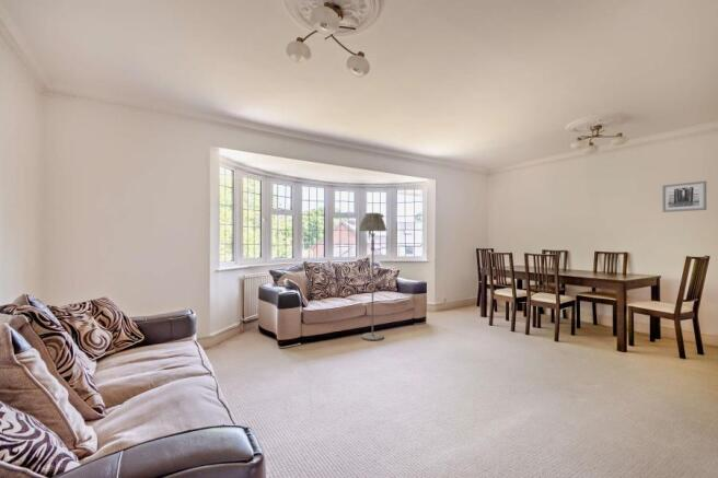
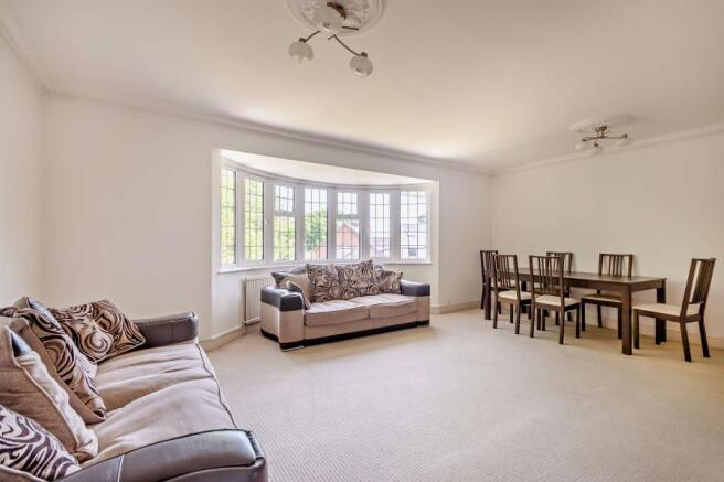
- floor lamp (372, 275)
- wall art (683, 197)
